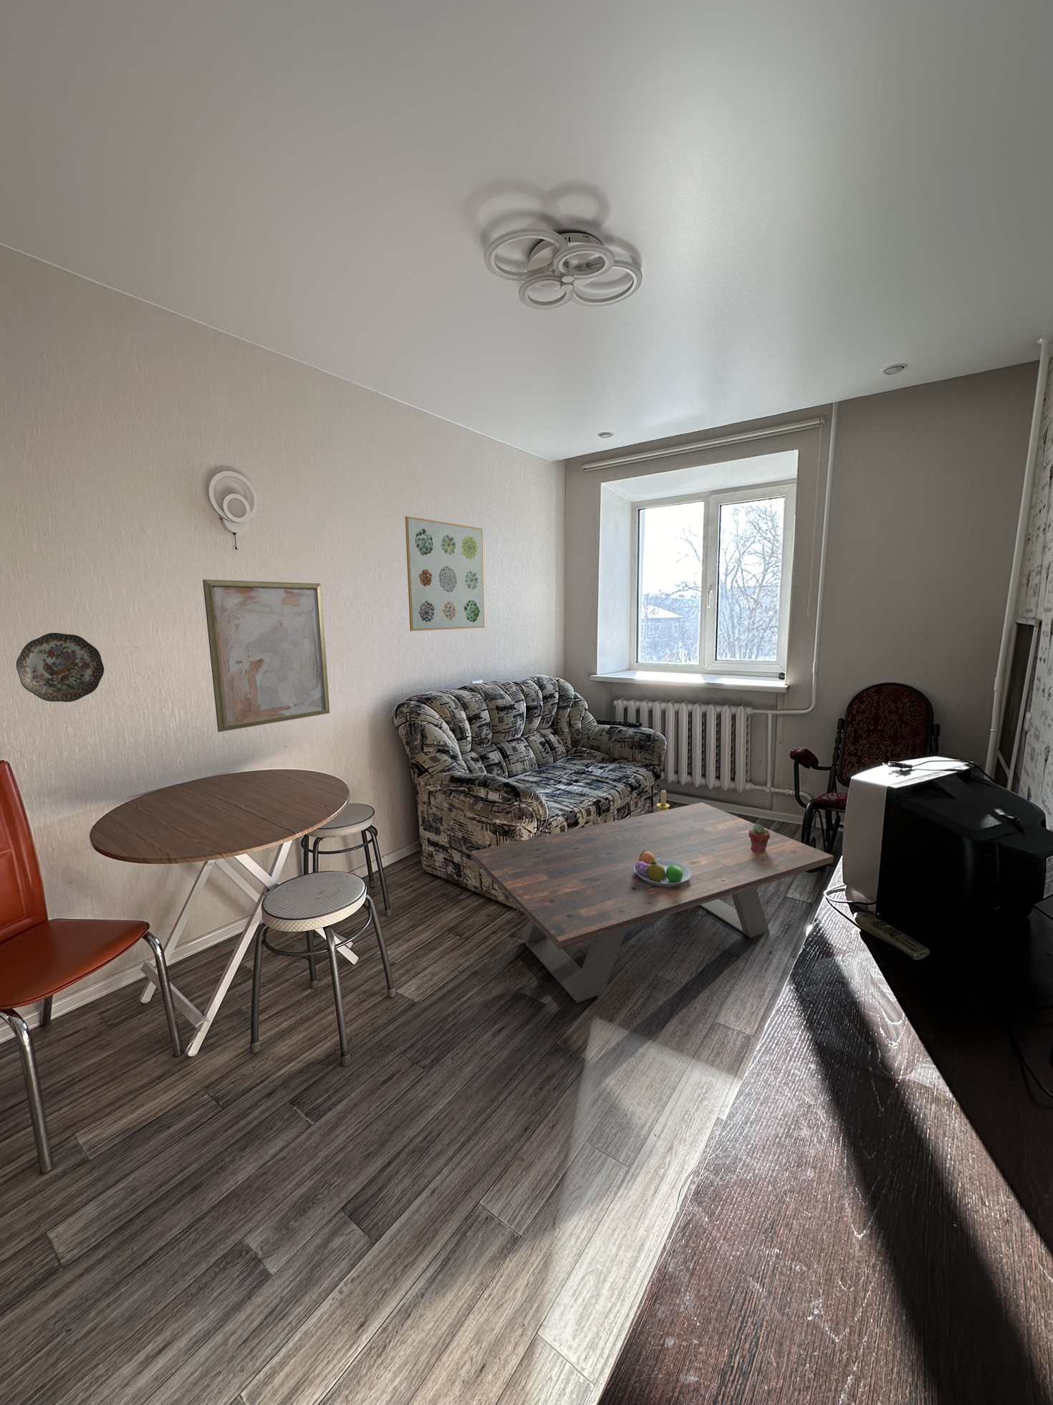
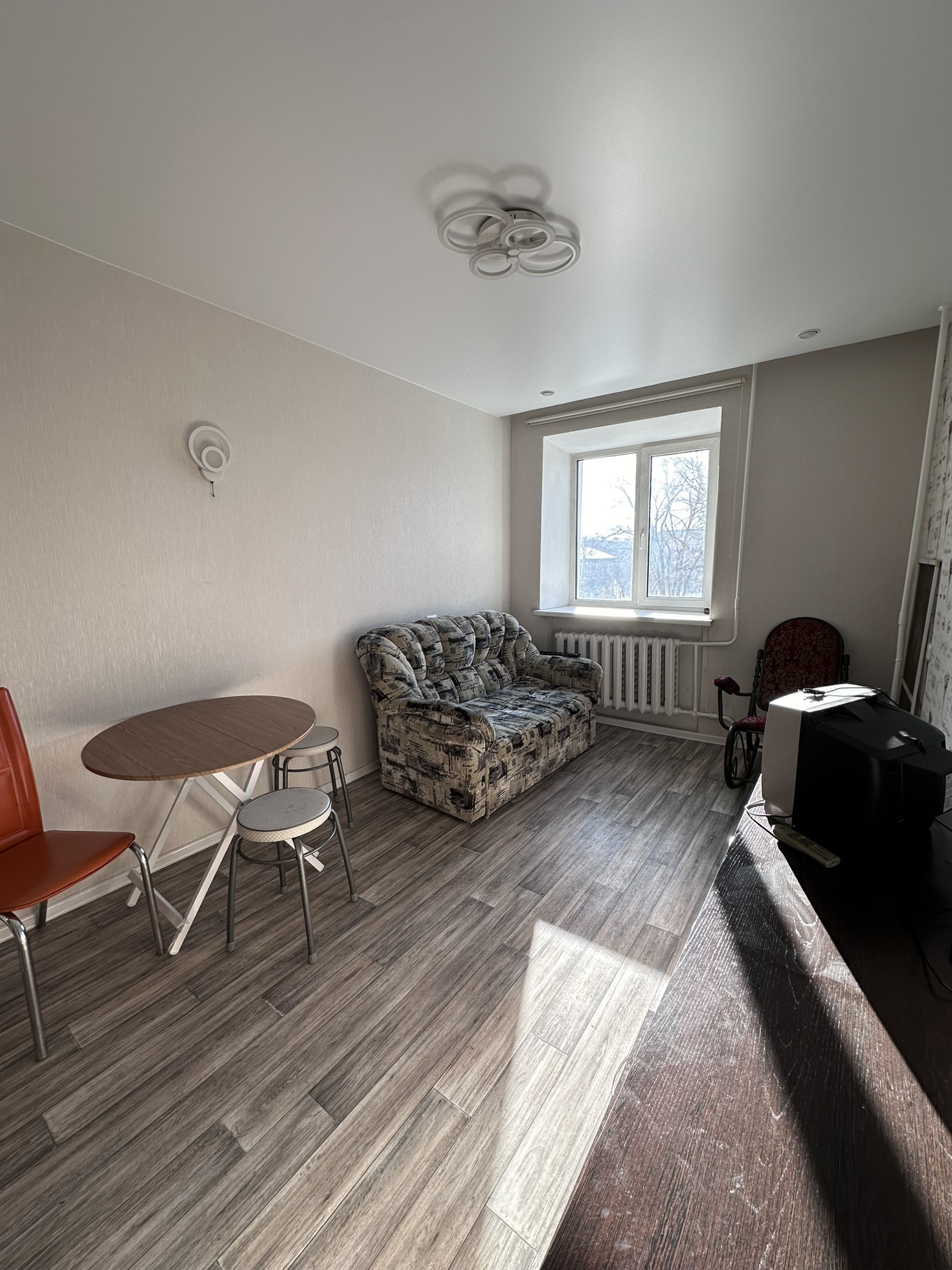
- wall art (273, 653)
- candle holder (660, 811)
- potted succulent (759, 836)
- decorative plate (61, 667)
- fruit bowl (663, 865)
- wall art (448, 576)
- coffee table (647, 895)
